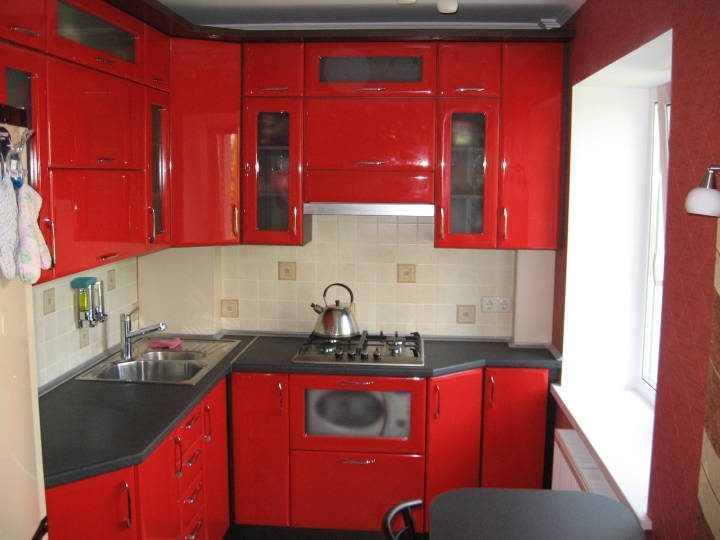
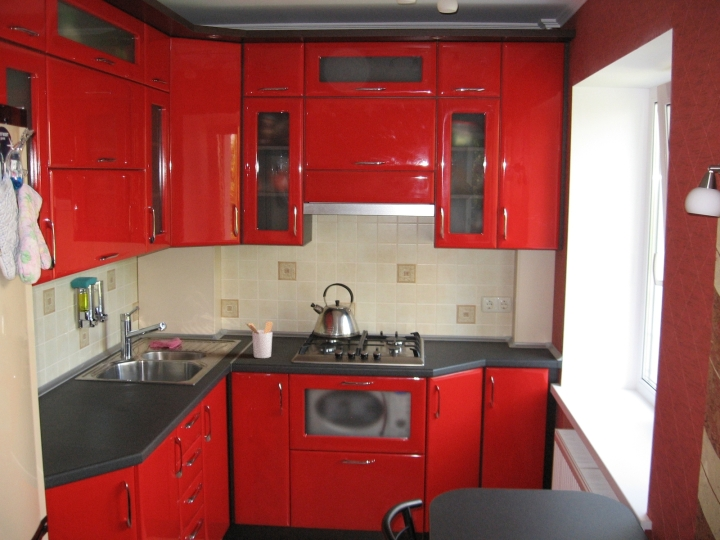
+ utensil holder (258, 338)
